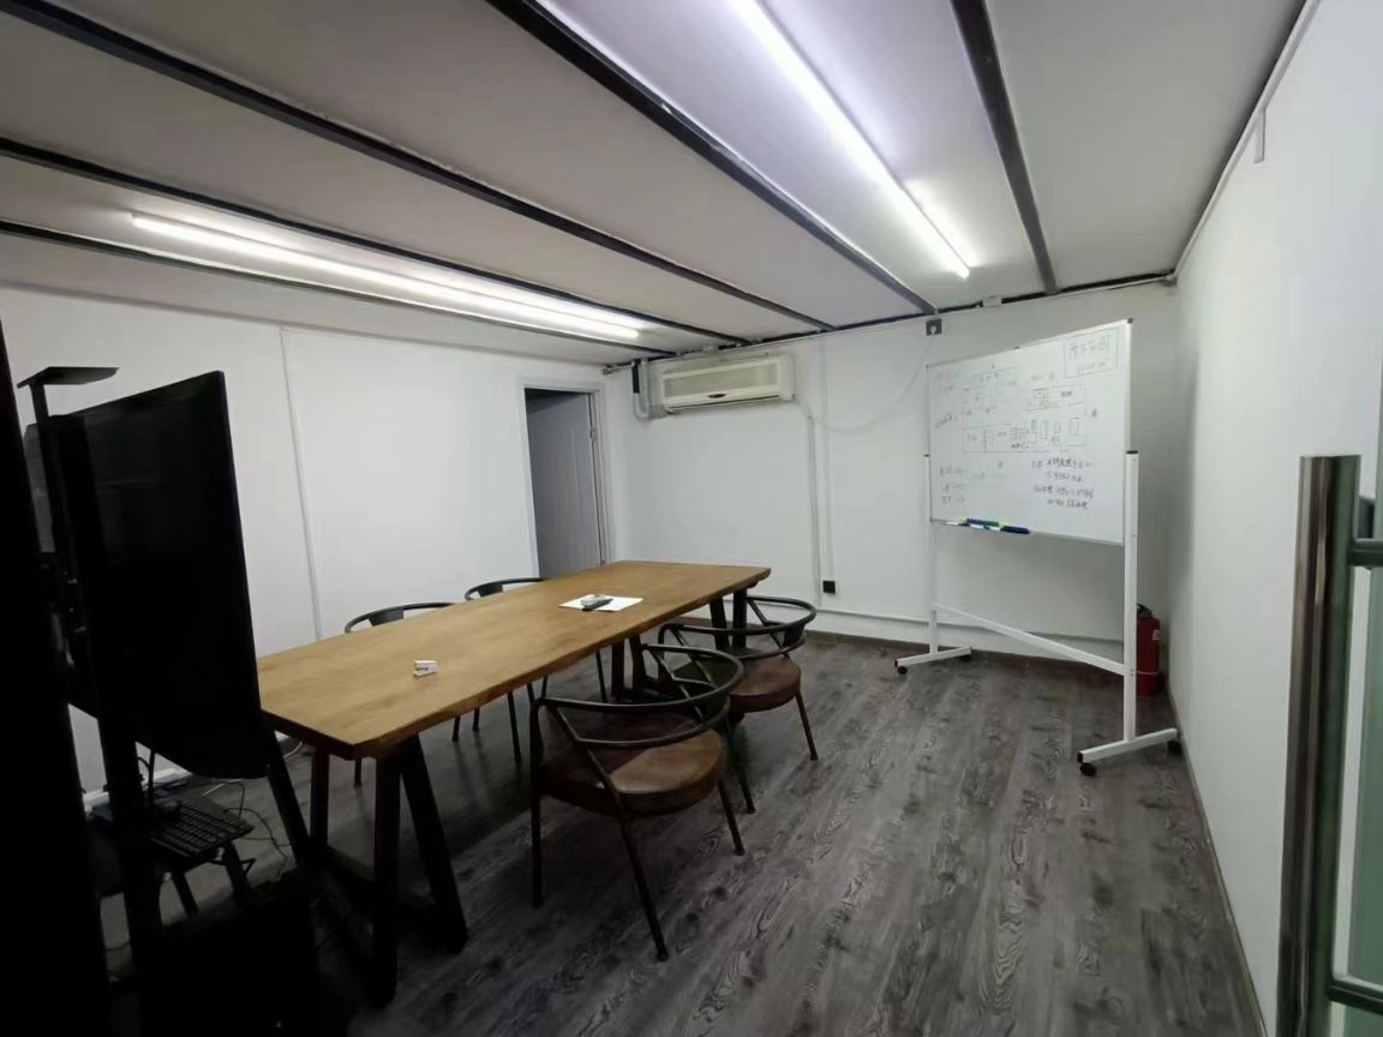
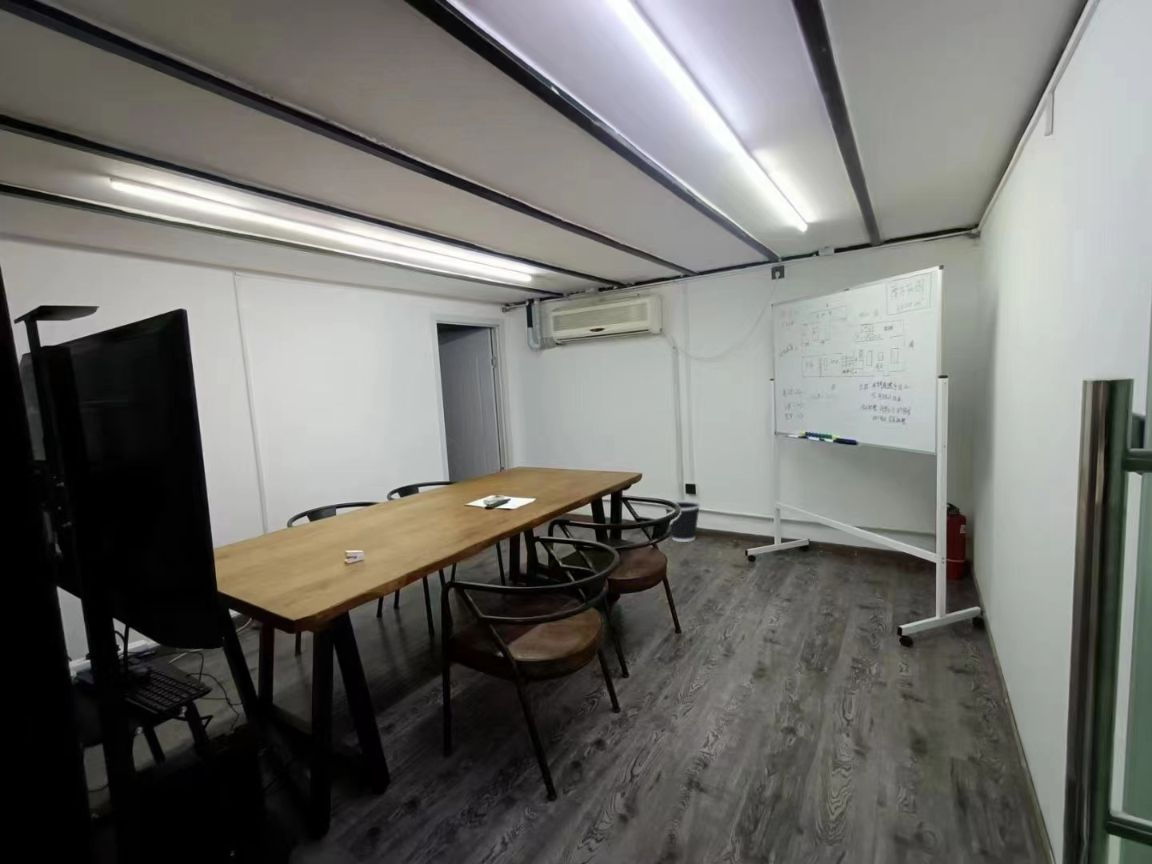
+ wastebasket (682, 521)
